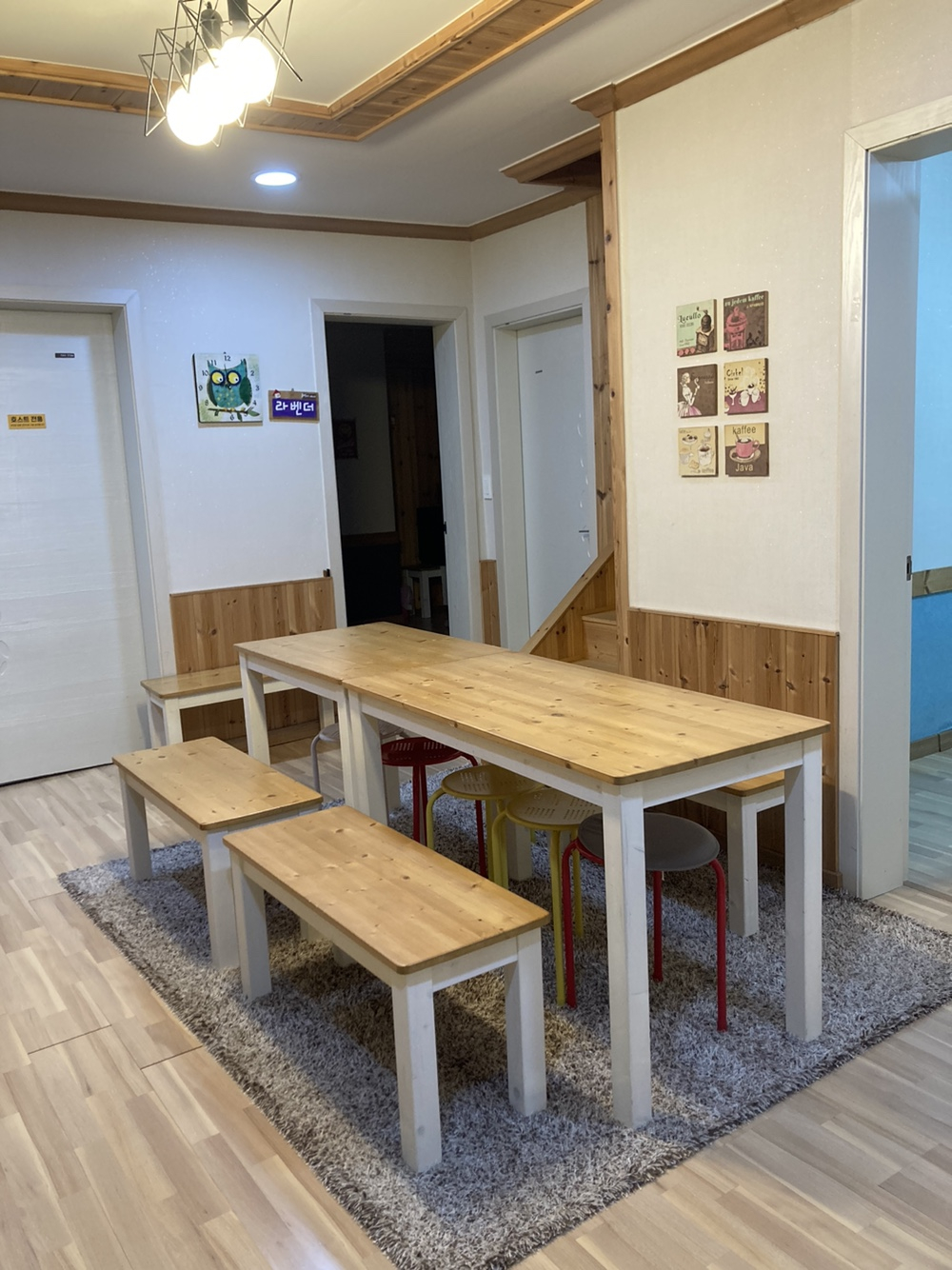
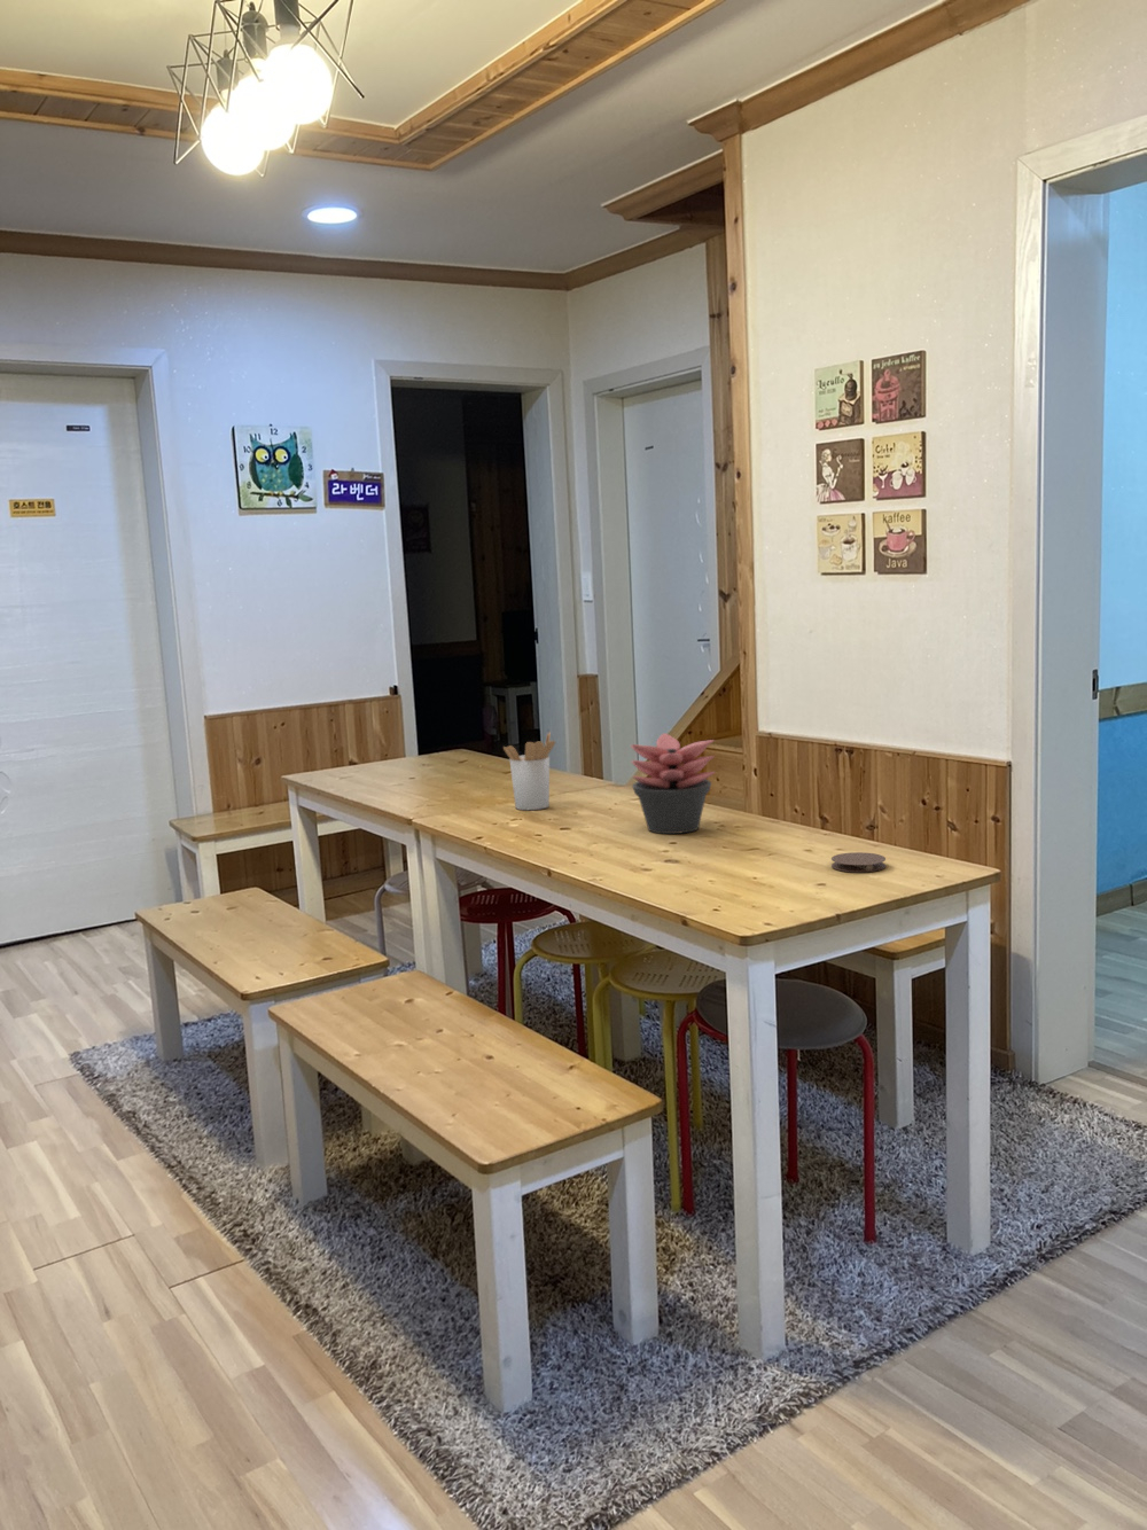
+ coaster (858, 861)
+ succulent plant (671, 783)
+ utensil holder (534, 771)
